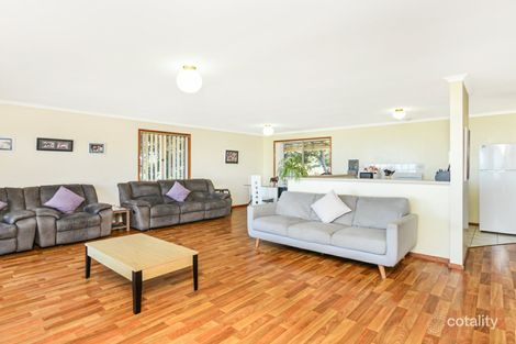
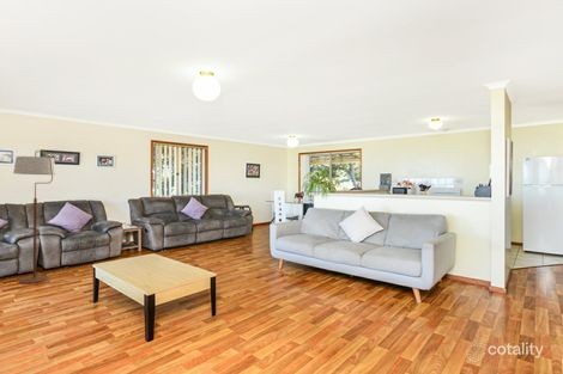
+ floor lamp (36, 215)
